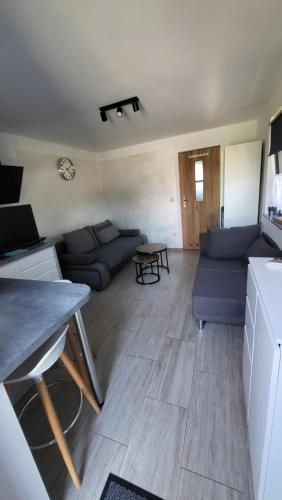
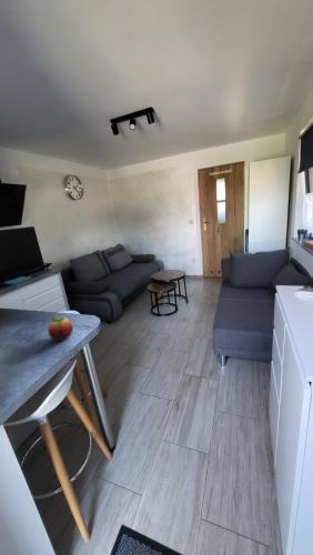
+ fruit (60, 327)
